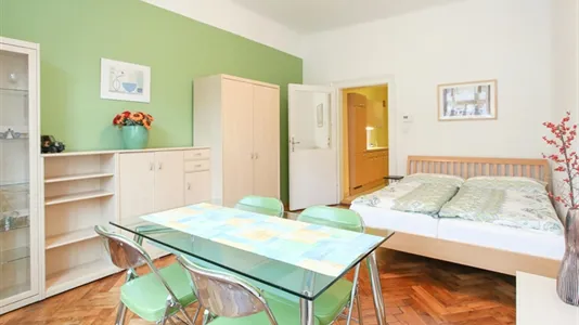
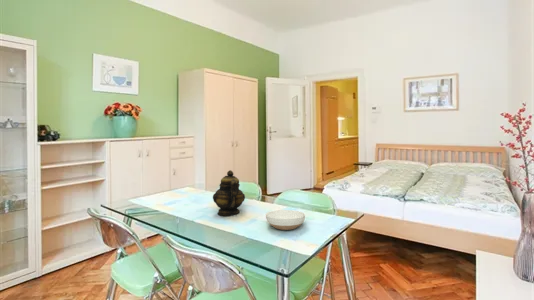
+ teapot (229, 191)
+ bowl (285, 220)
